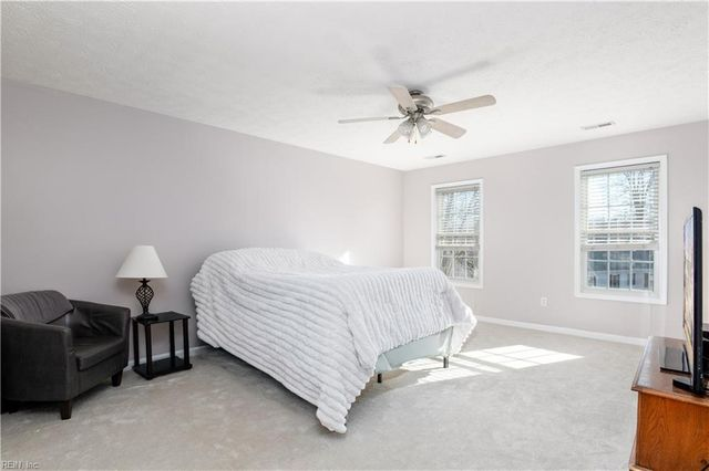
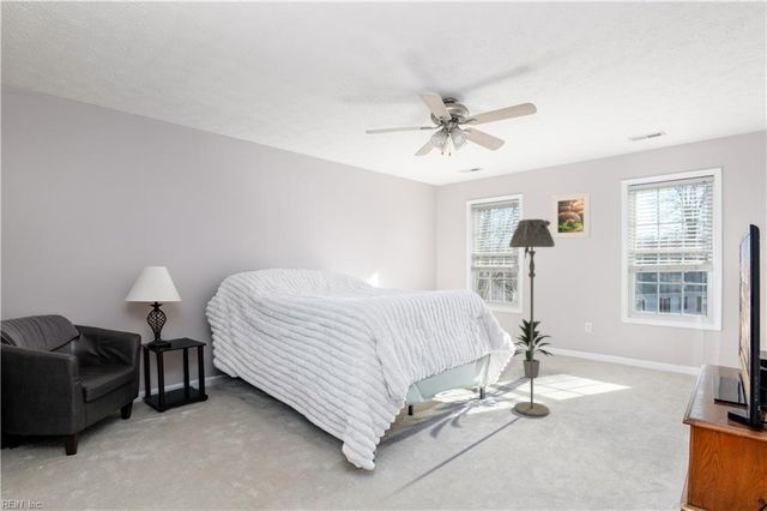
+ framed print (570, 216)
+ indoor plant (530, 345)
+ floor lamp (531, 314)
